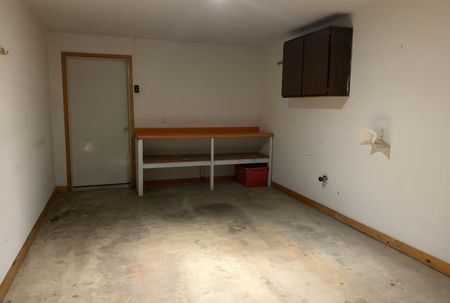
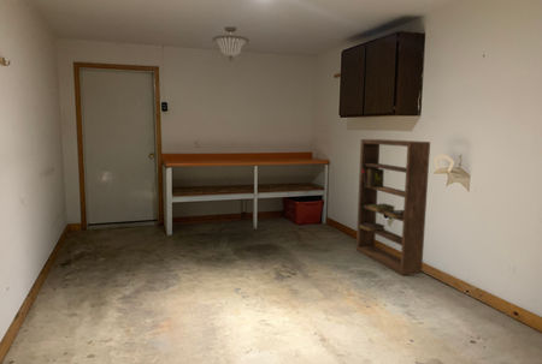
+ light fixture (230, 44)
+ bookshelf (387, 204)
